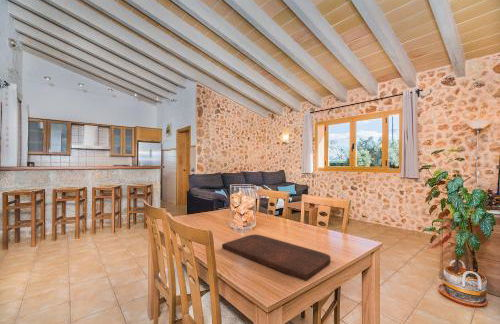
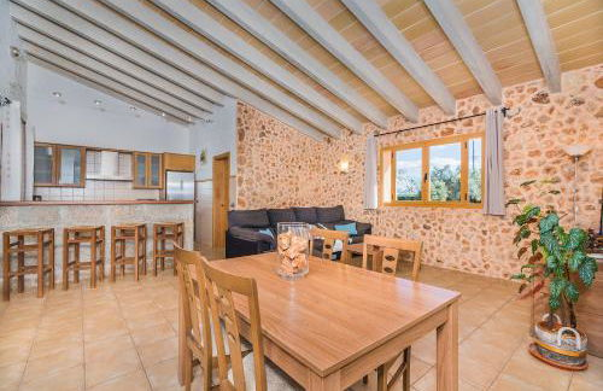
- cutting board (274, 251)
